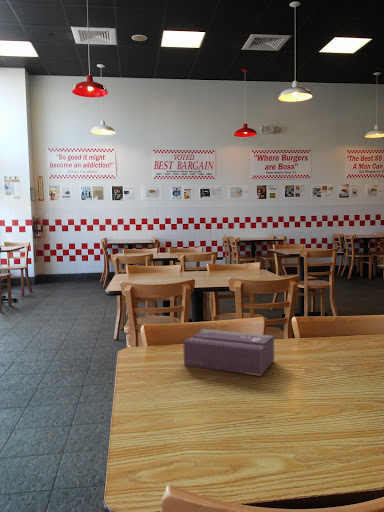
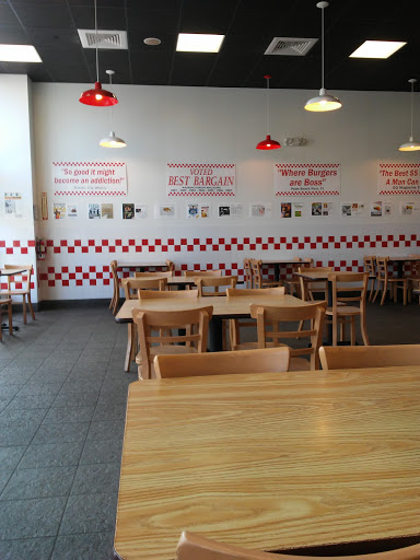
- tissue box (229, 350)
